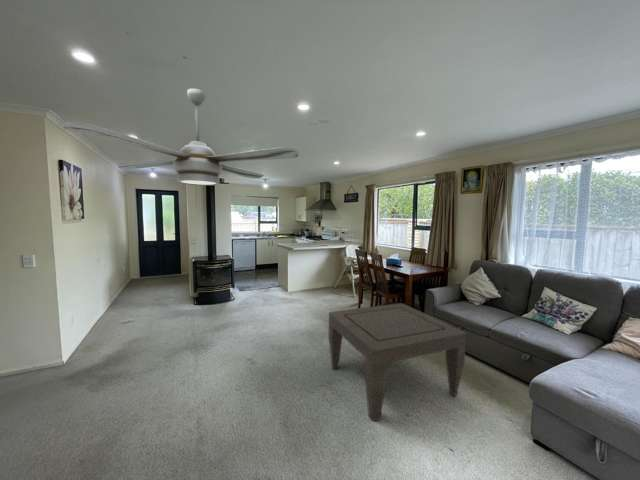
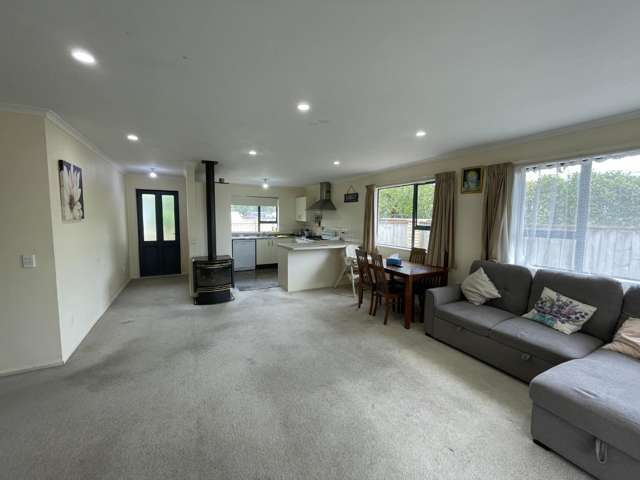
- coffee table (390, 351)
- ceiling fan (197, 138)
